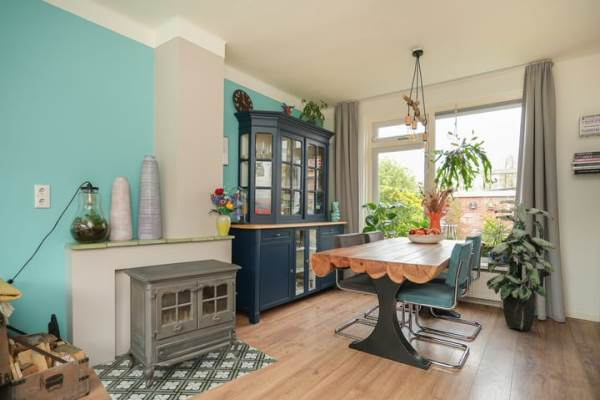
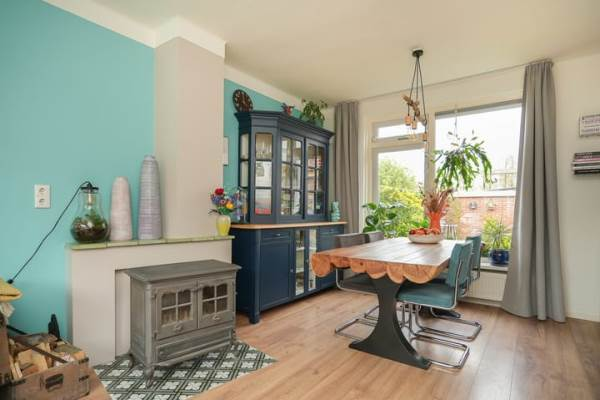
- indoor plant (516, 263)
